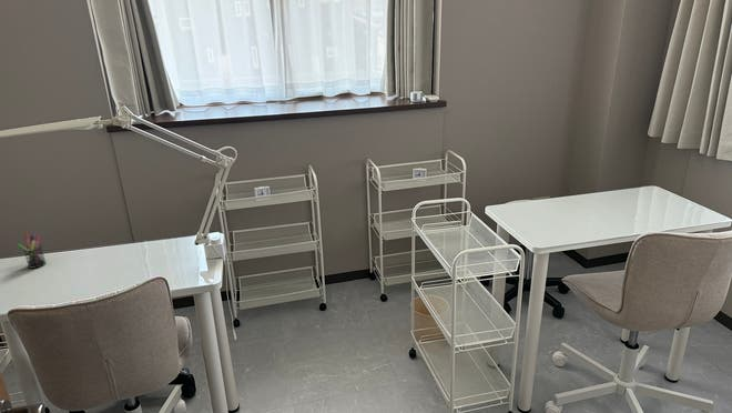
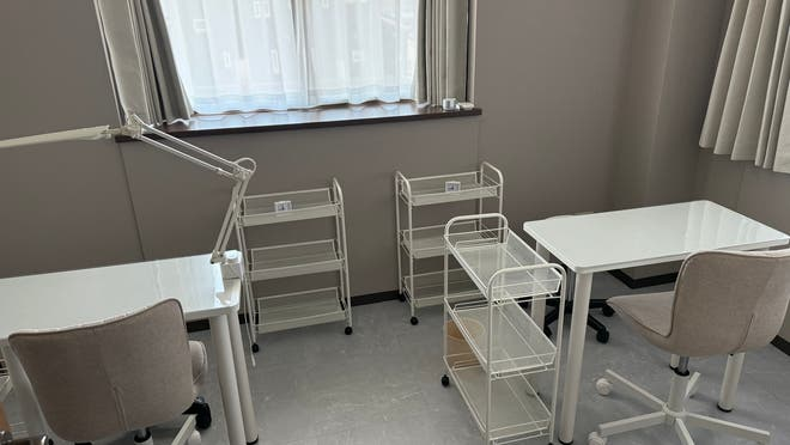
- pen holder (30, 250)
